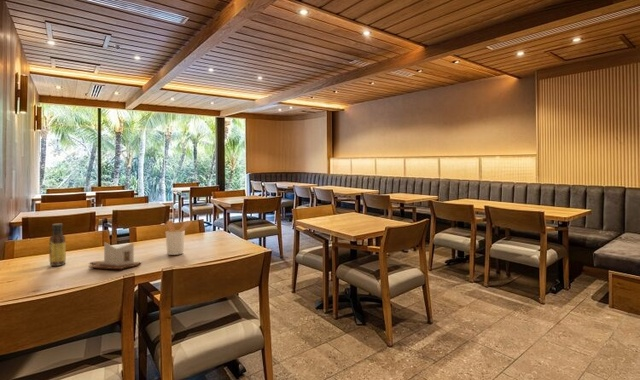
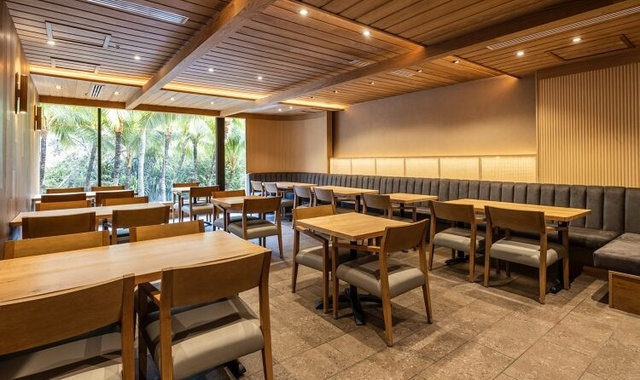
- utensil holder (179, 236)
- sauce bottle (57, 244)
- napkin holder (114, 253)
